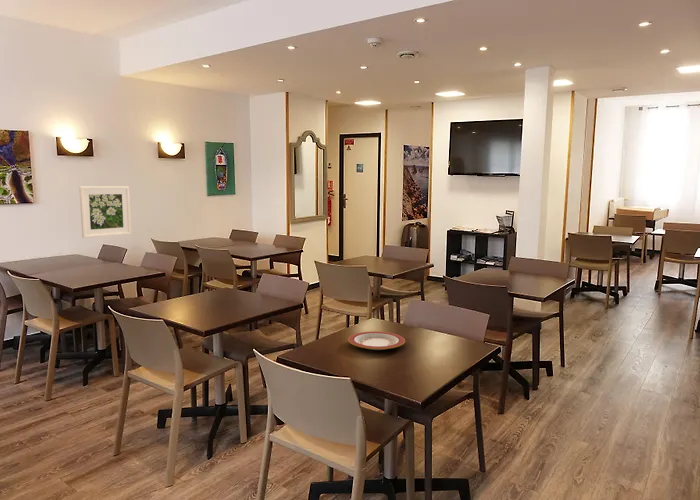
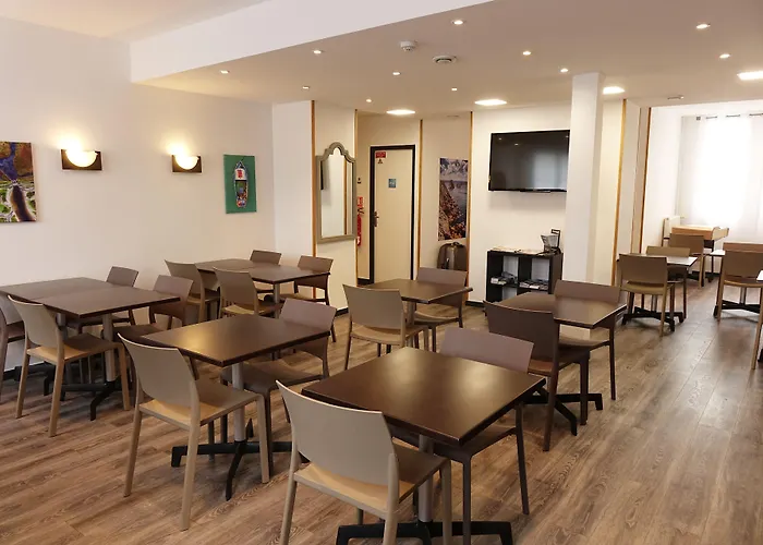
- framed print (106, 211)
- plate (376, 341)
